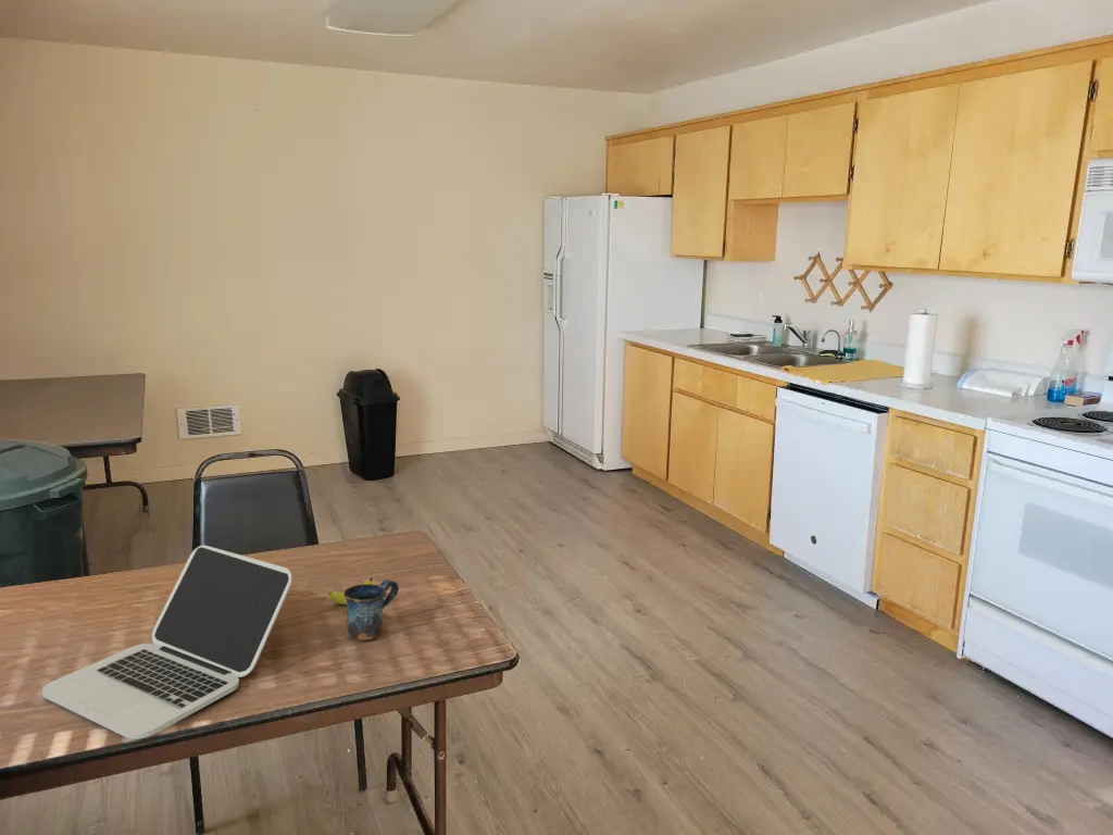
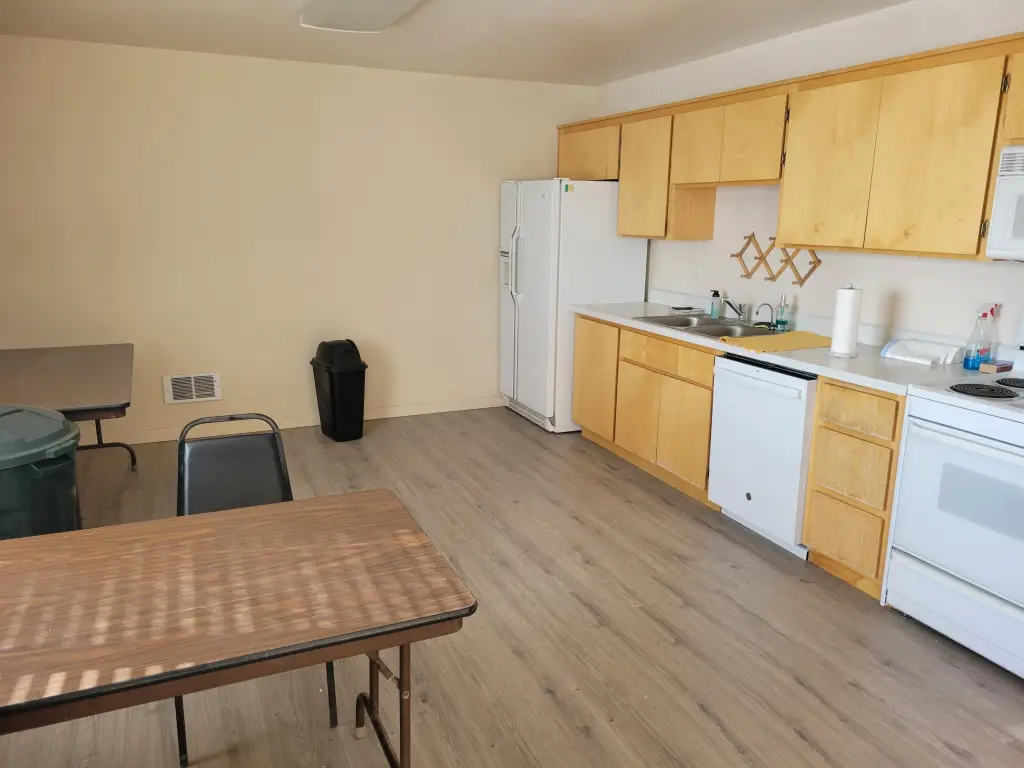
- mug (373, 610)
- laptop (171, 630)
- banana (342, 593)
